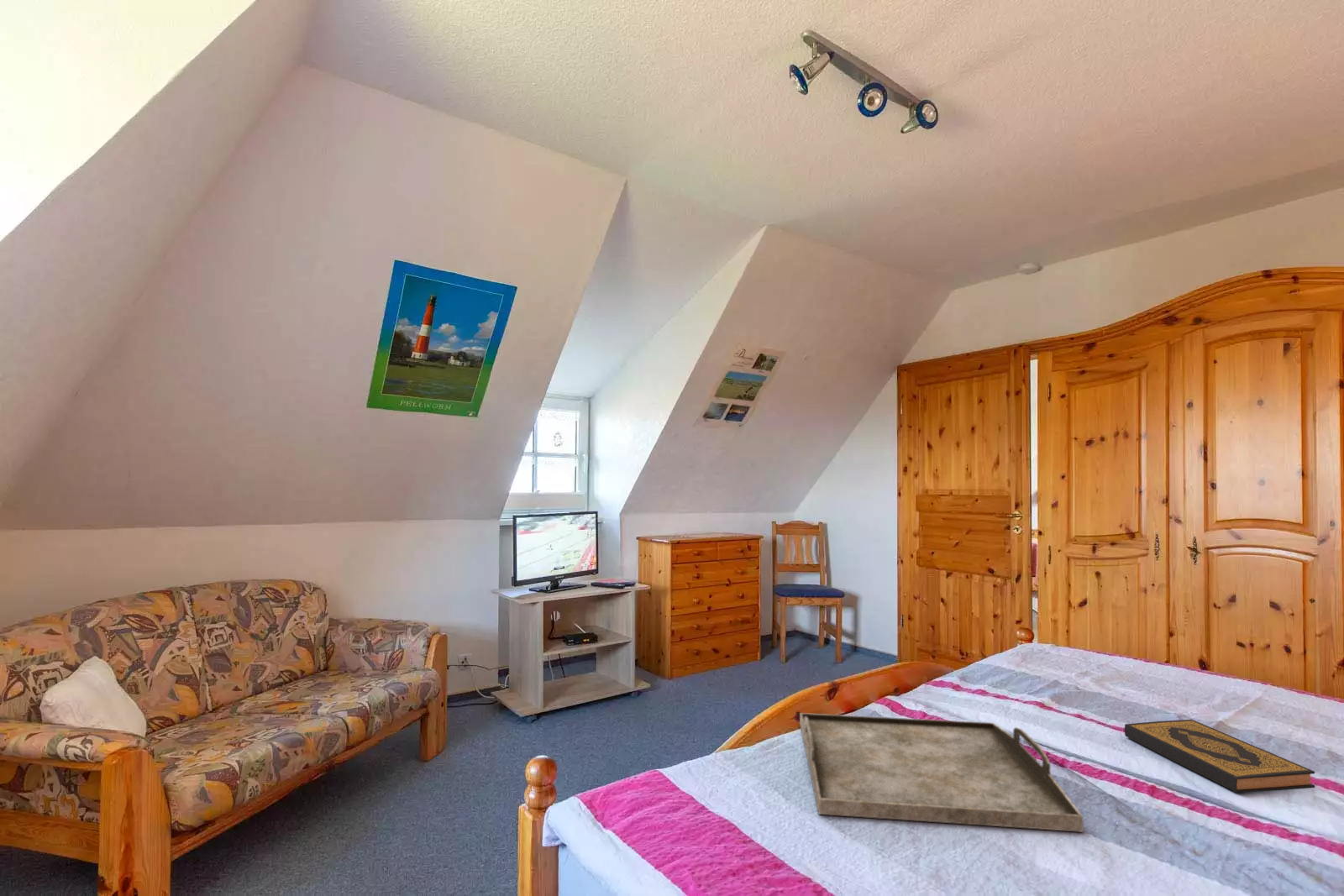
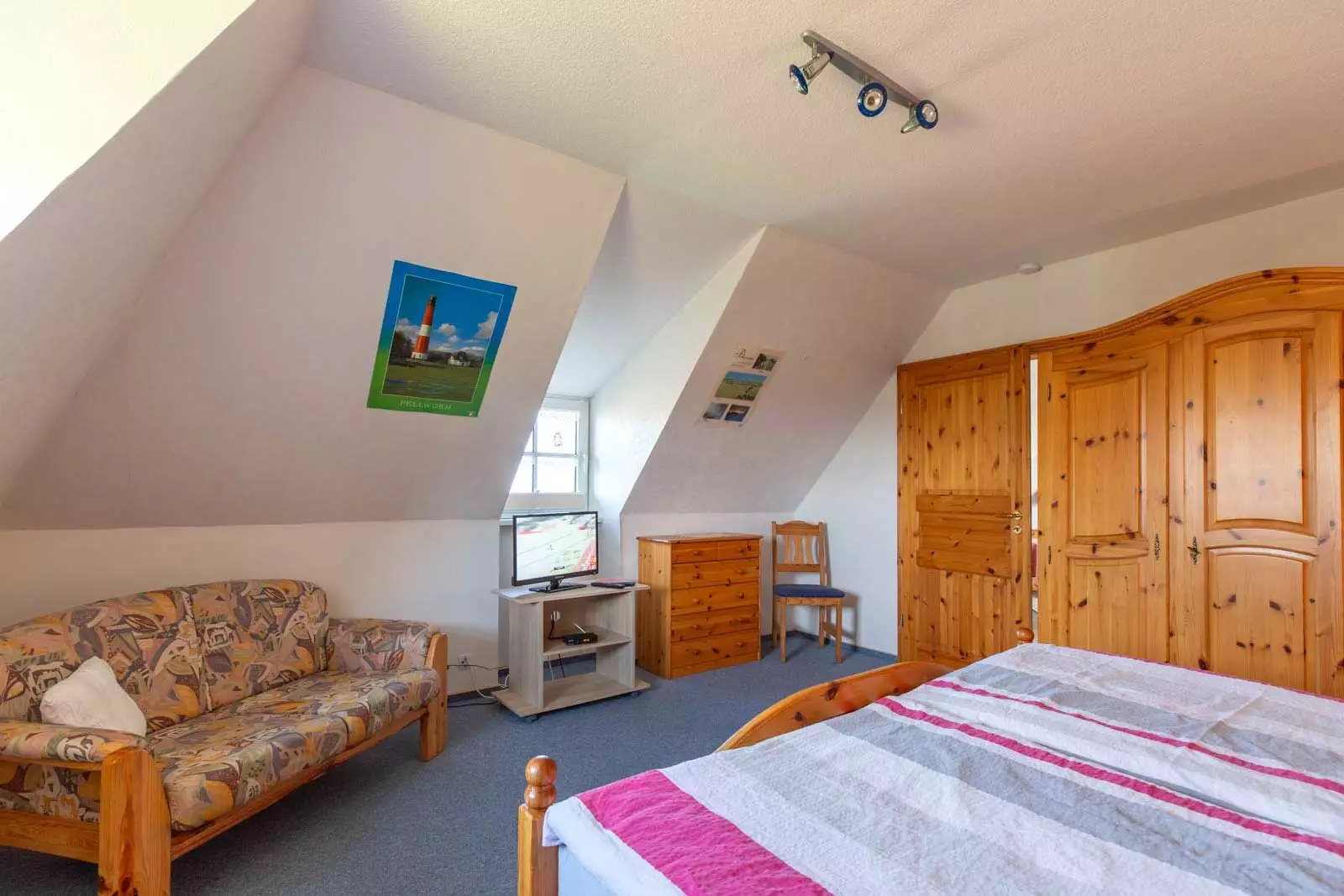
- serving tray (917, 750)
- hardback book (1211, 752)
